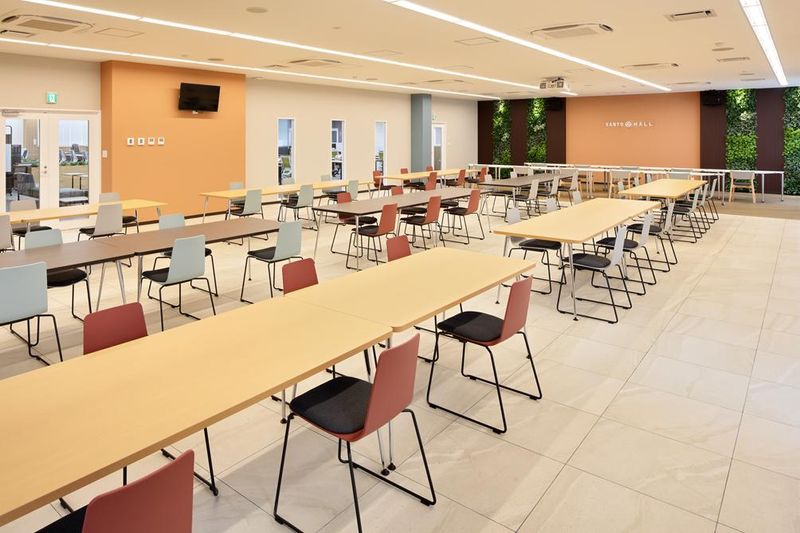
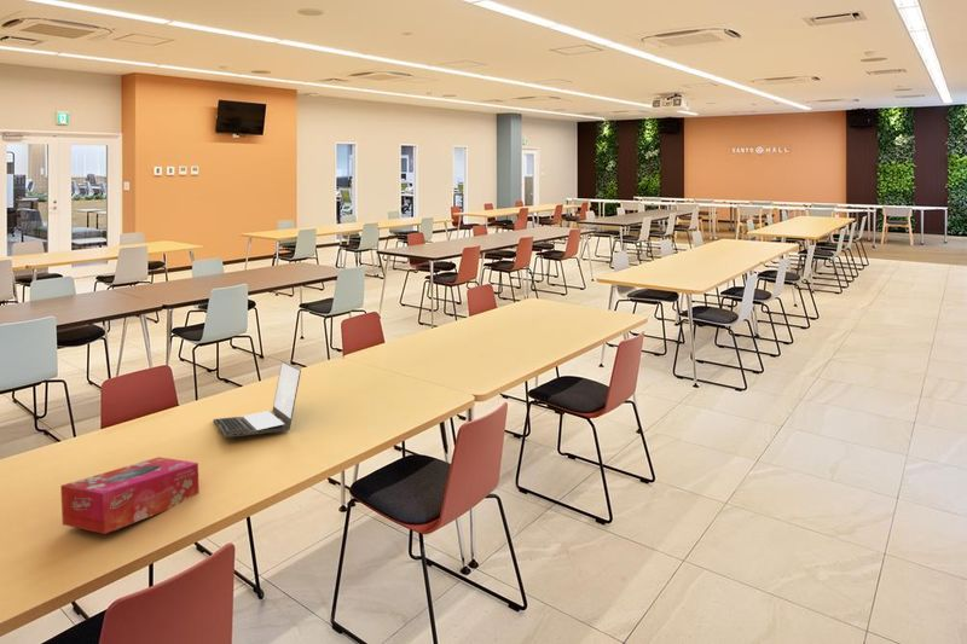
+ laptop (260, 412)
+ tissue box (133, 492)
